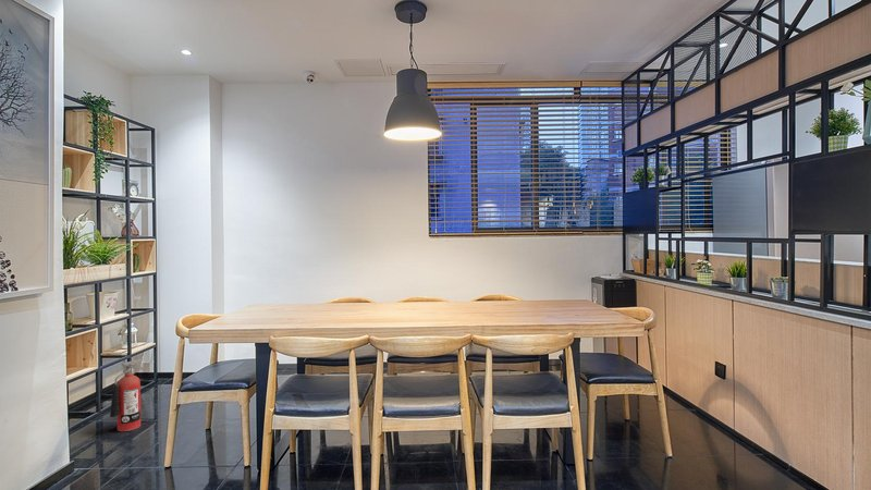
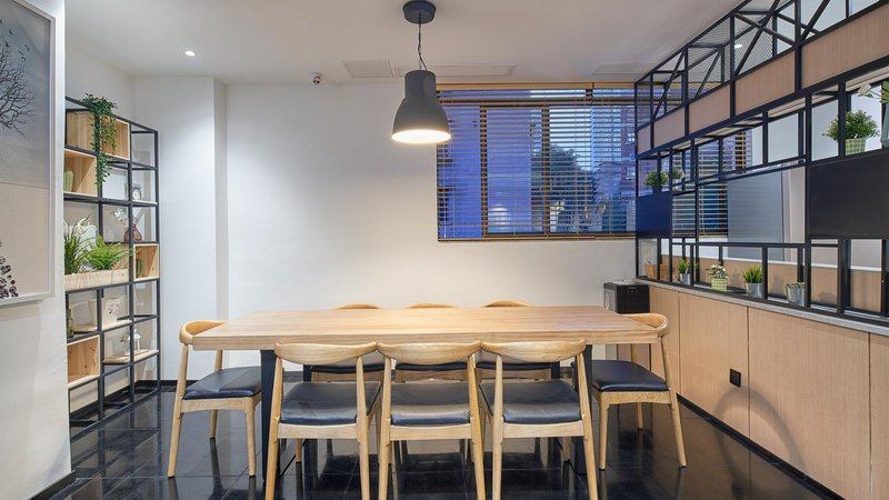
- fire extinguisher (127, 394)
